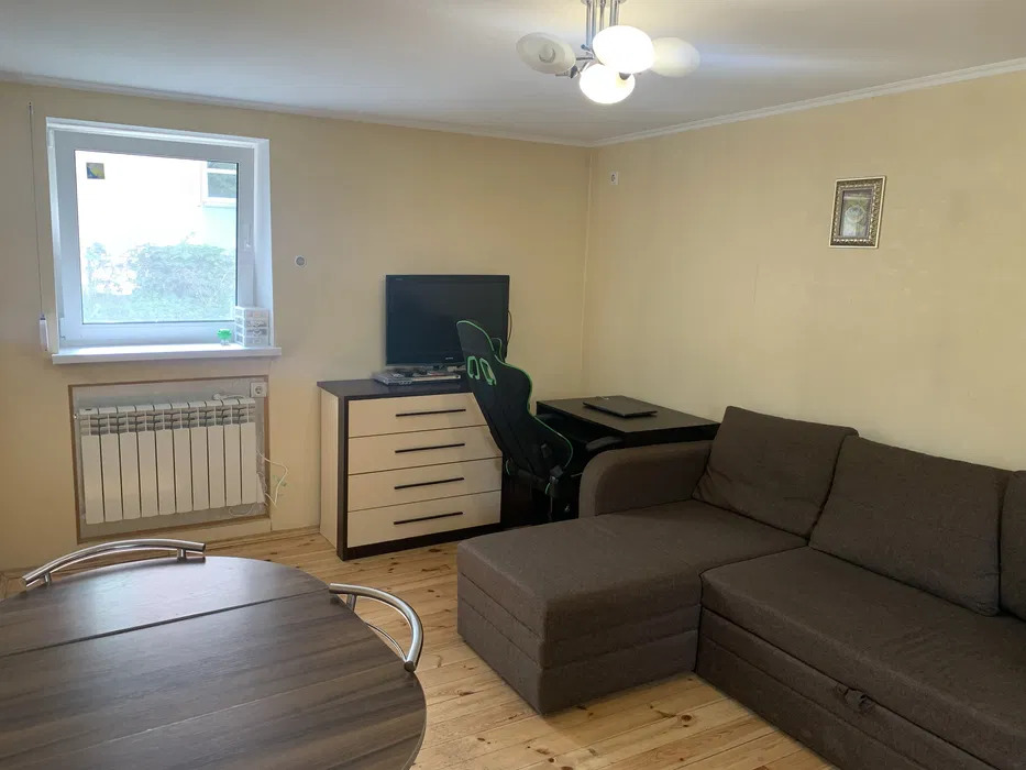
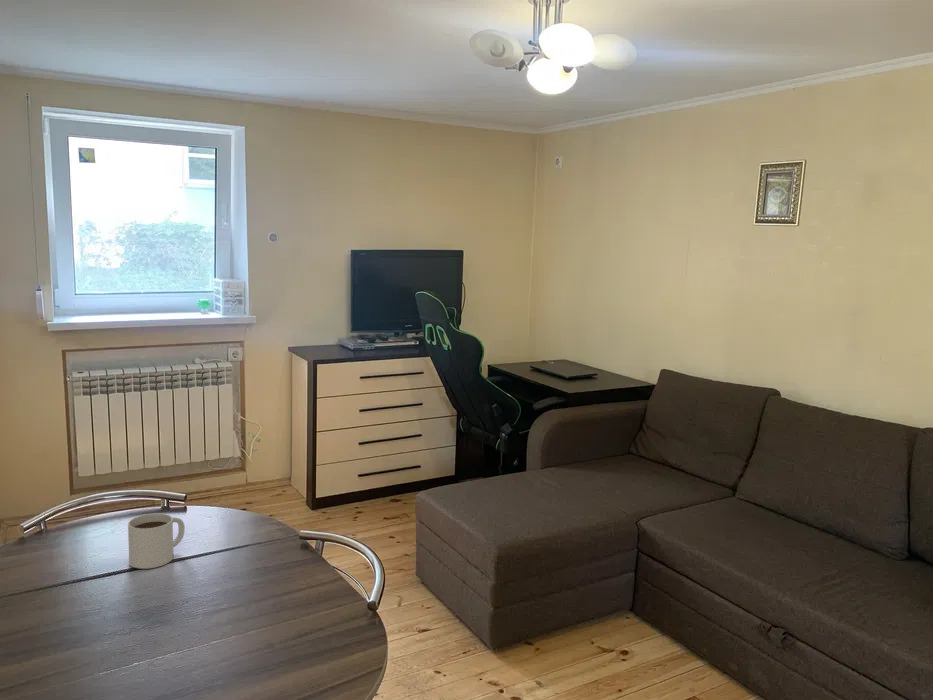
+ mug (159, 537)
